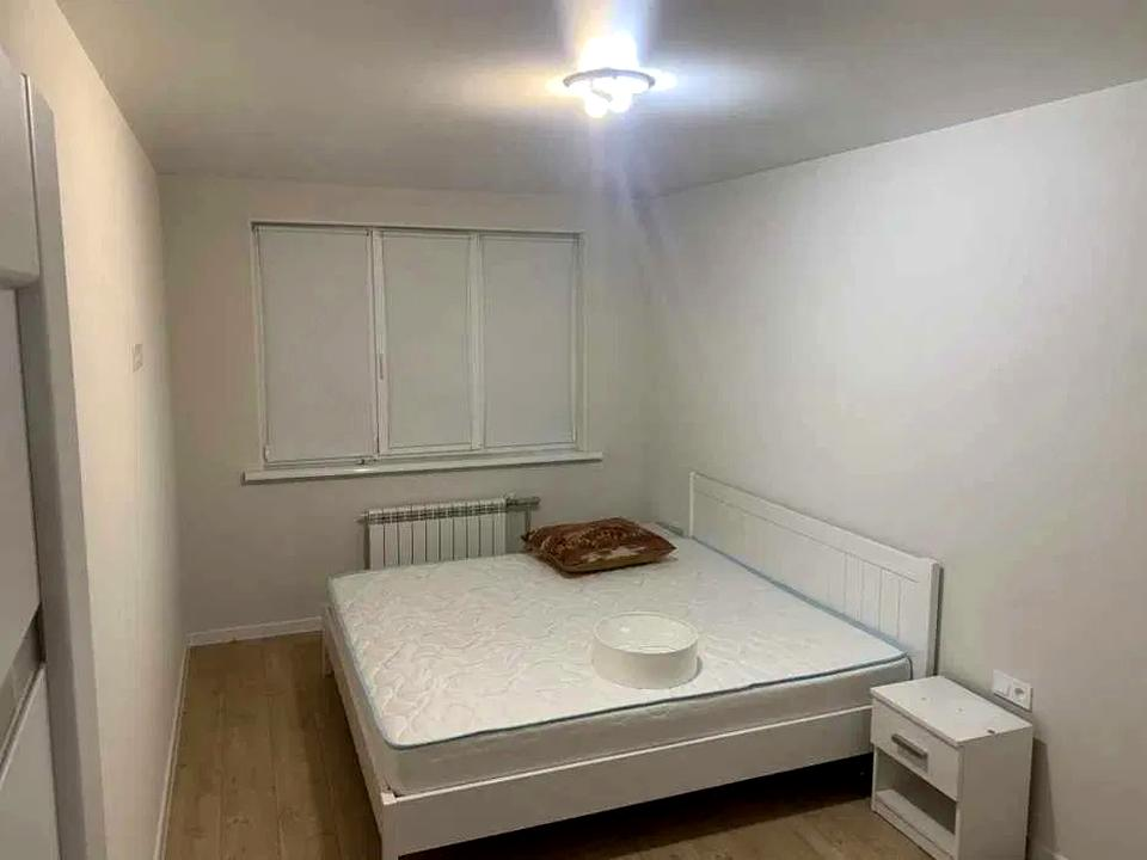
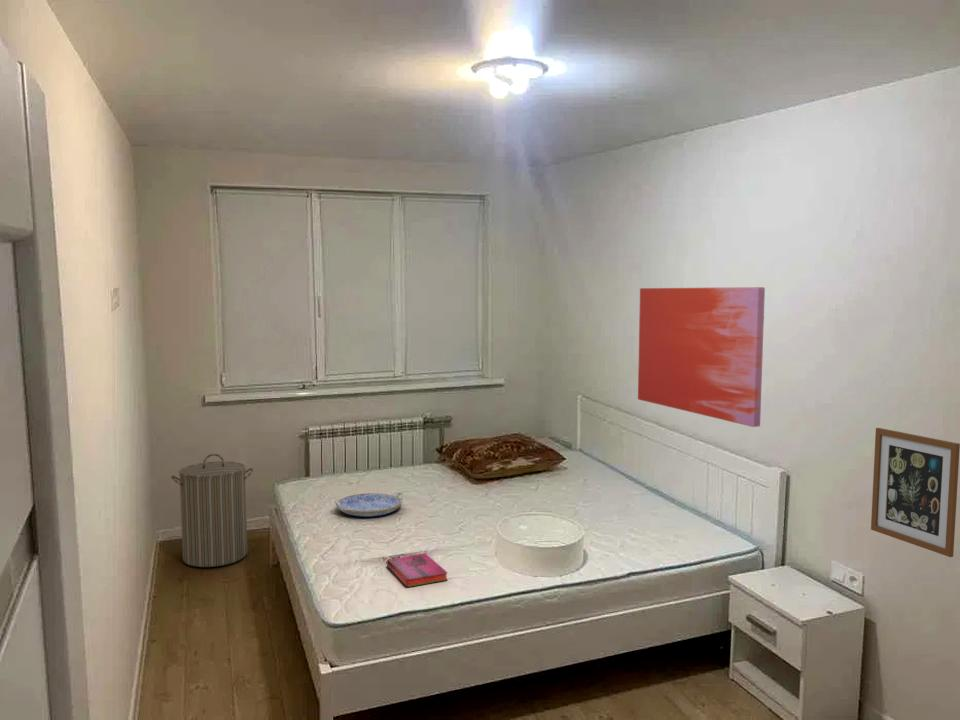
+ wall art (912, 489)
+ serving tray (369, 503)
+ wall art (693, 350)
+ hardback book (416, 569)
+ laundry hamper (213, 505)
